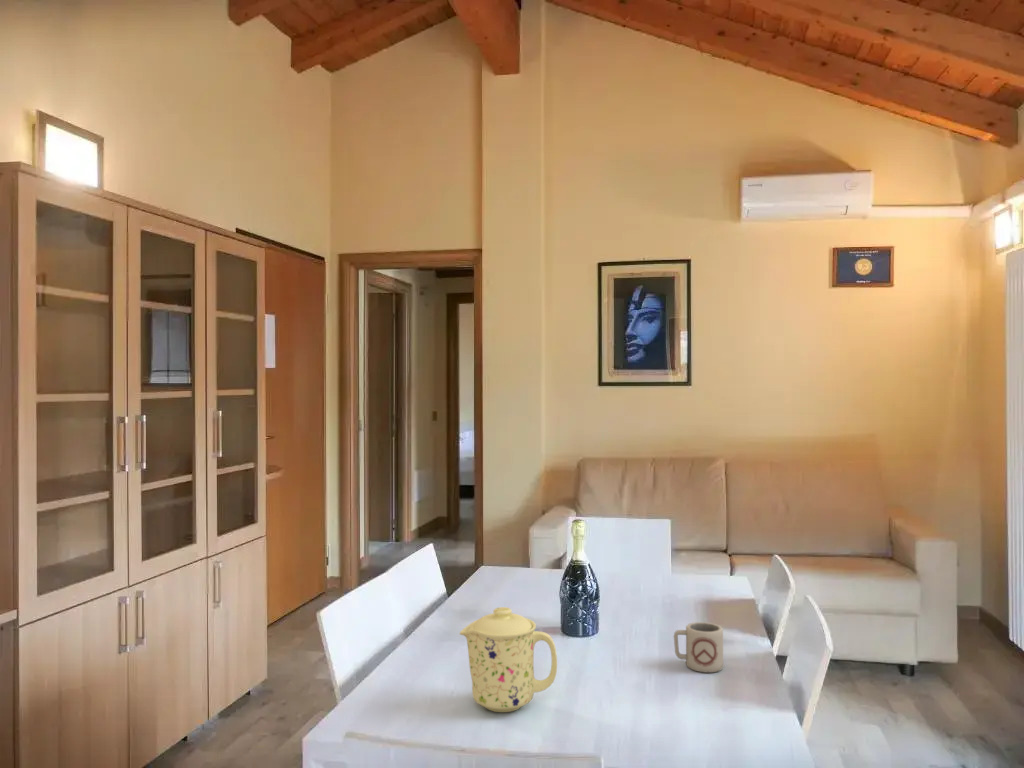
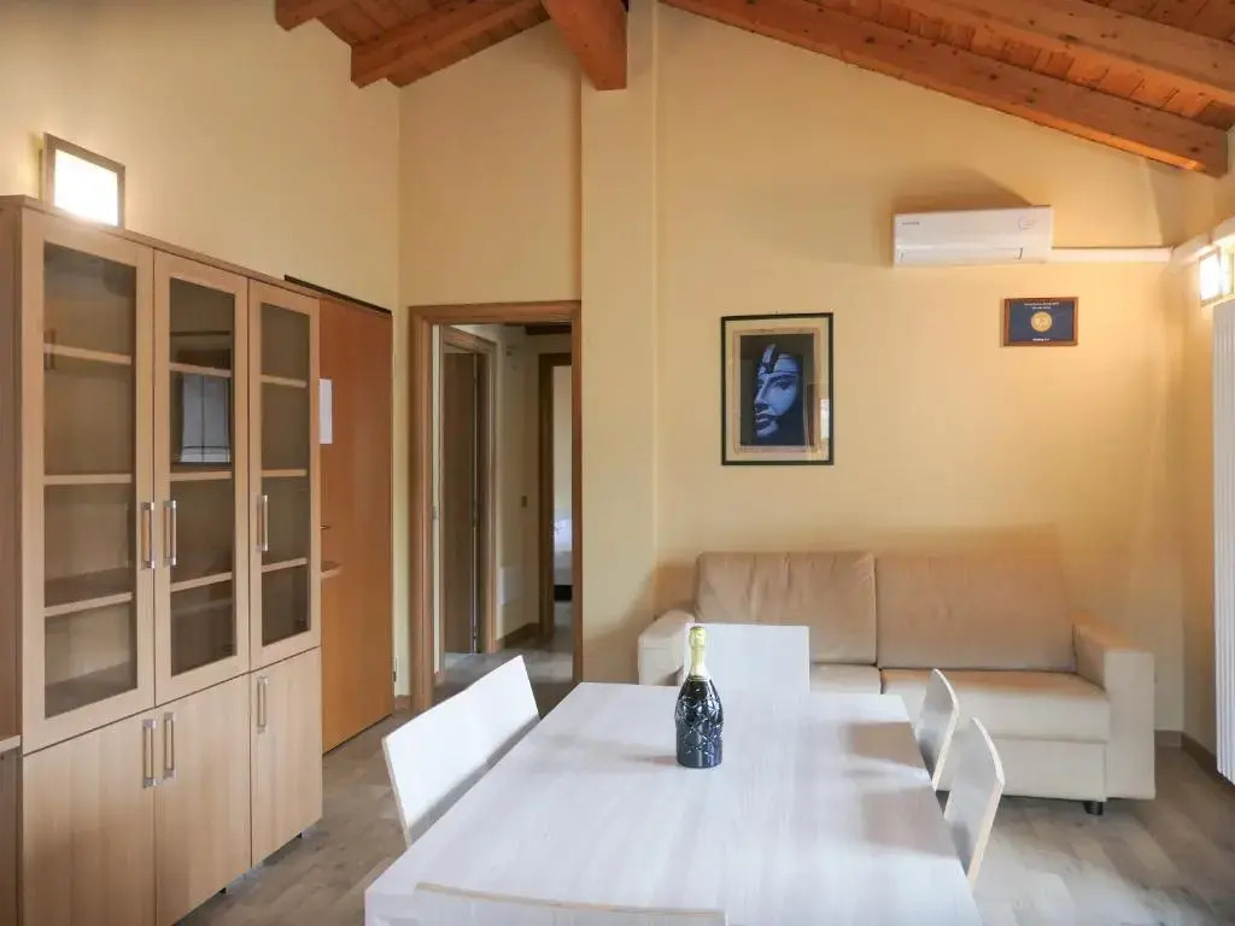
- cup (698, 646)
- mug (508, 657)
